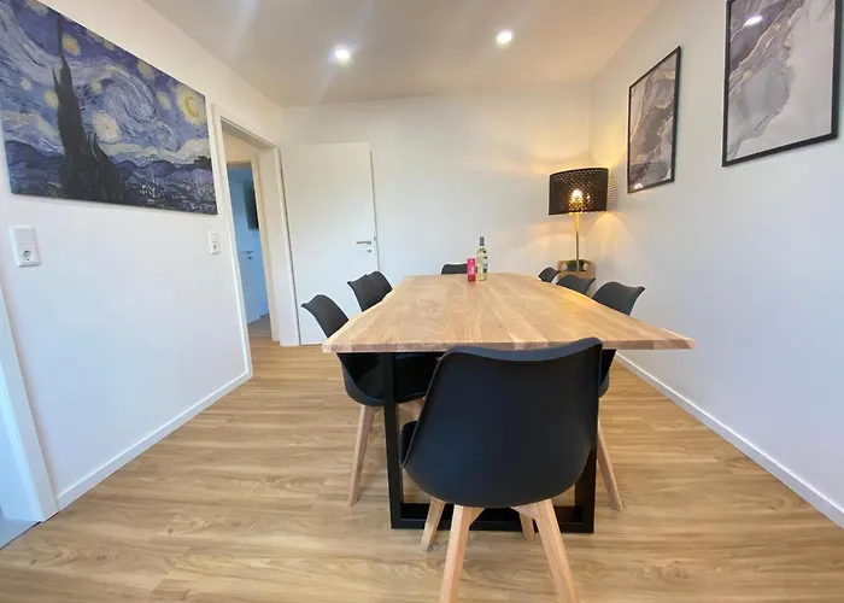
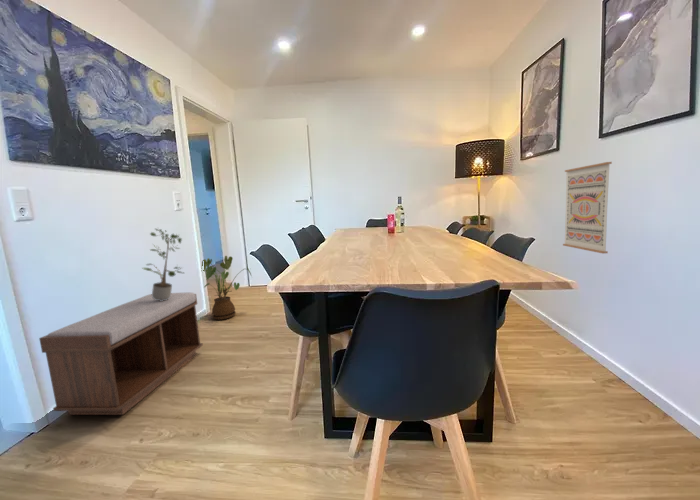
+ house plant (225, 286)
+ bench (138, 344)
+ wall art (584, 208)
+ potted plant (152, 264)
